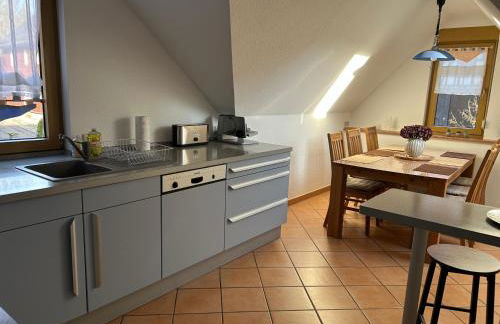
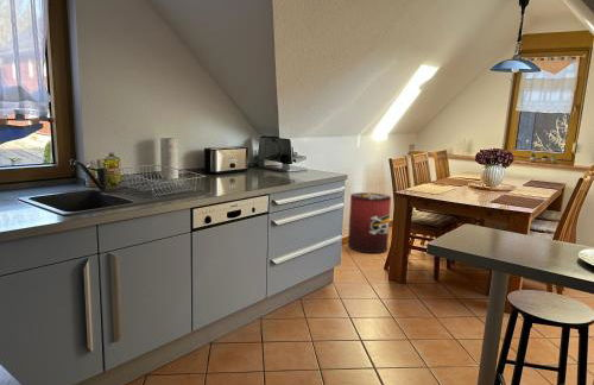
+ waste bin (368, 221)
